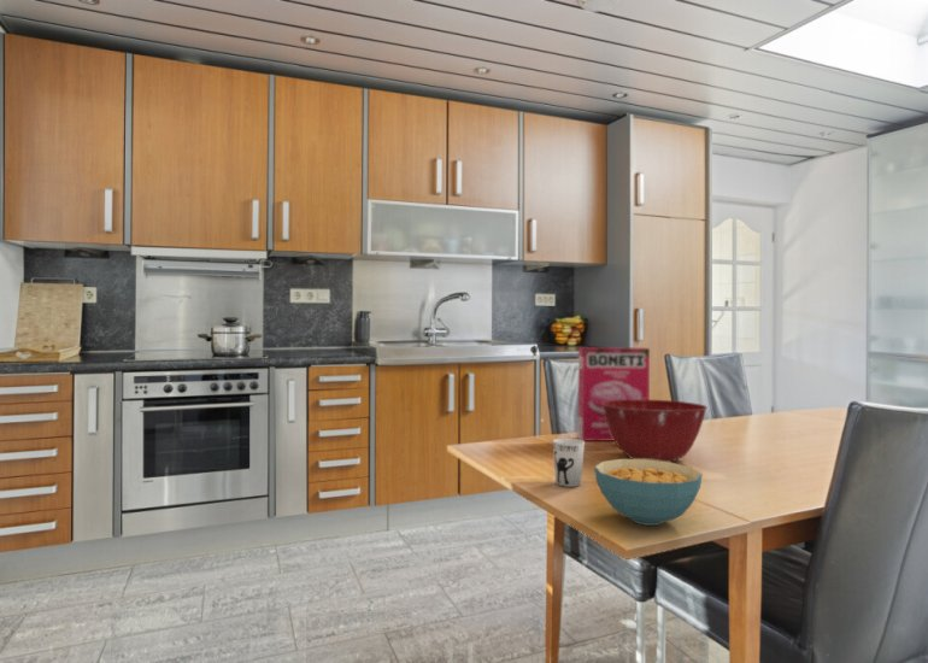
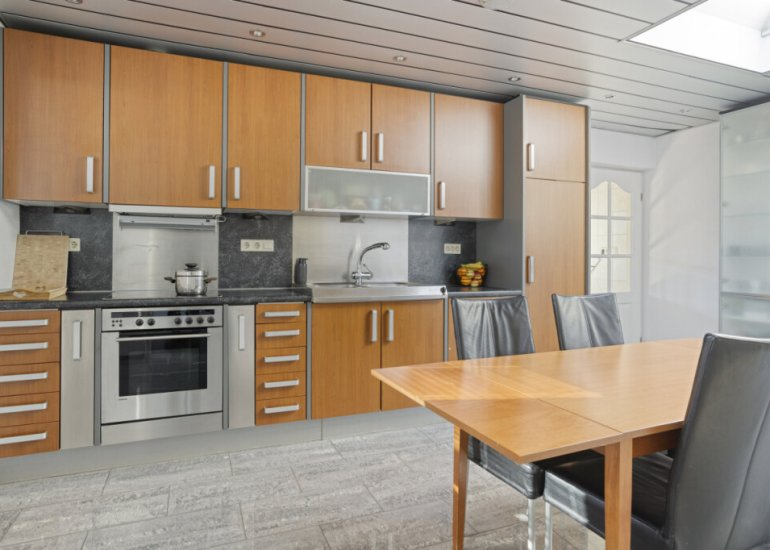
- cup (568, 462)
- cereal box (612, 393)
- mixing bowl (652, 430)
- cereal bowl (646, 494)
